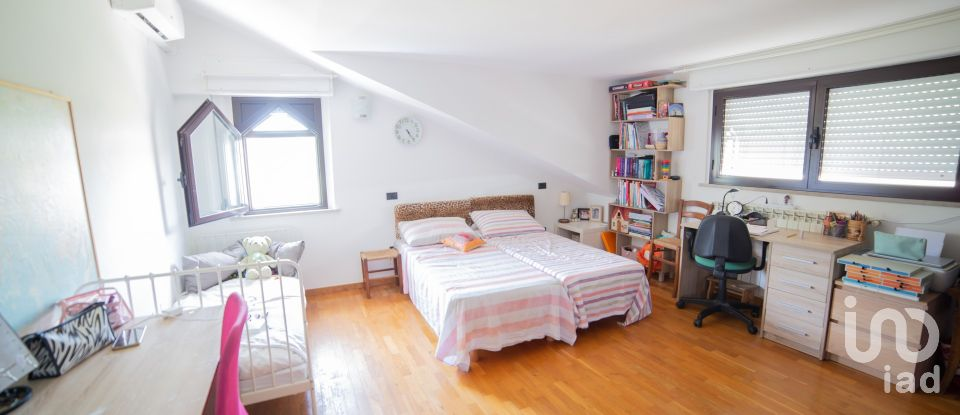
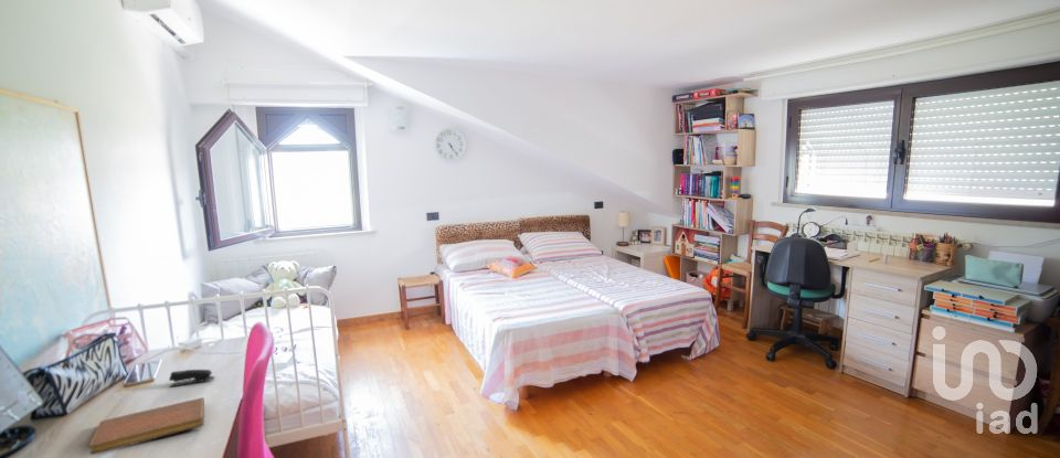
+ stapler (191, 375)
+ notebook (152, 423)
